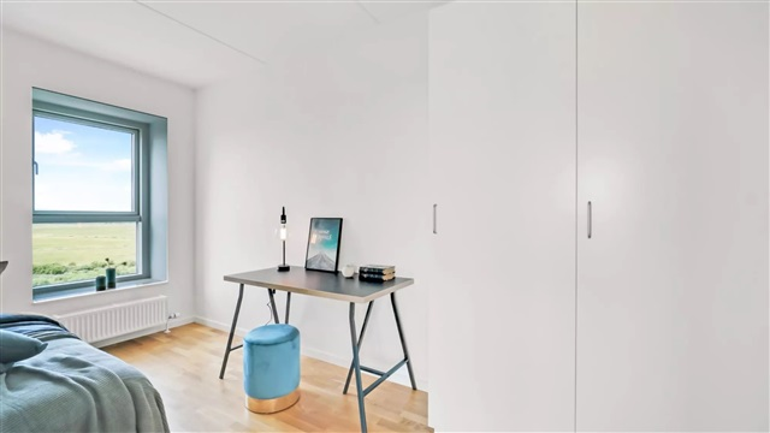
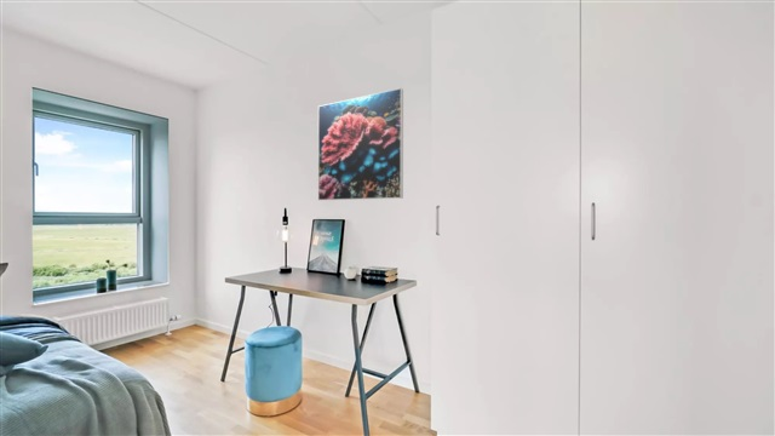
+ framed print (357, 148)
